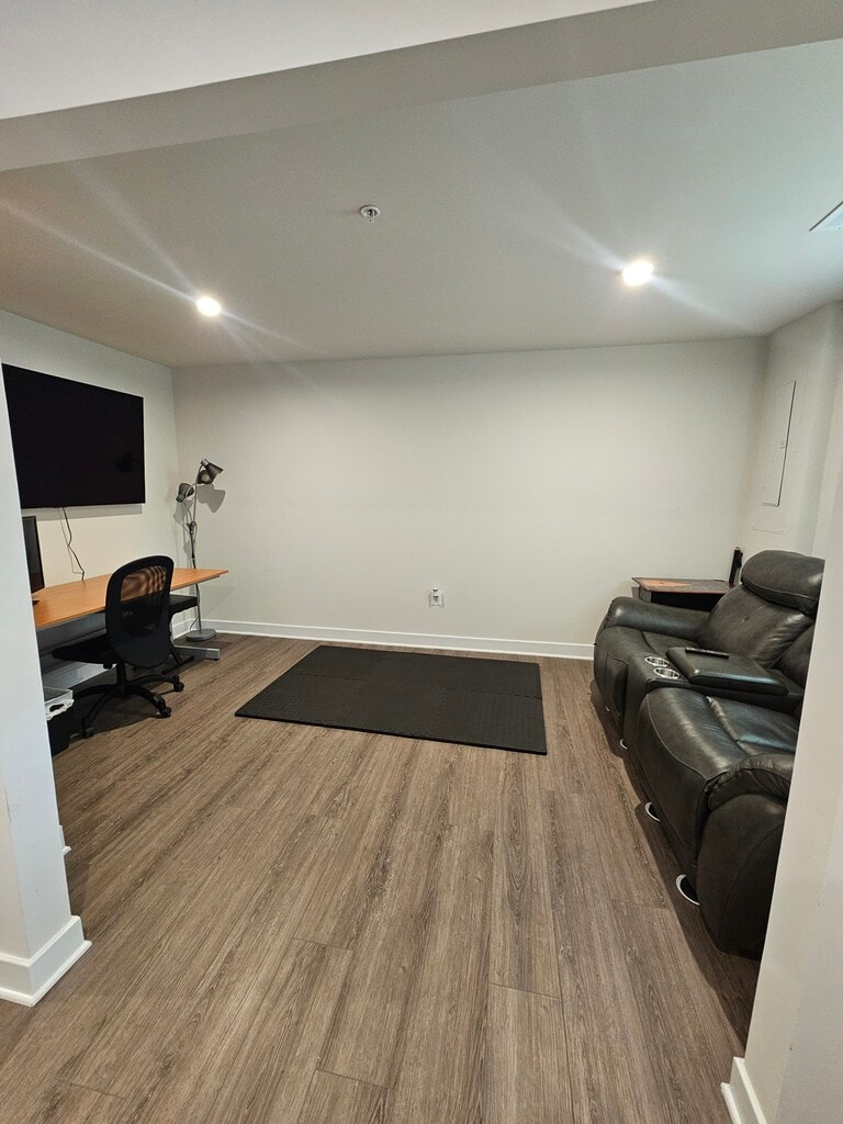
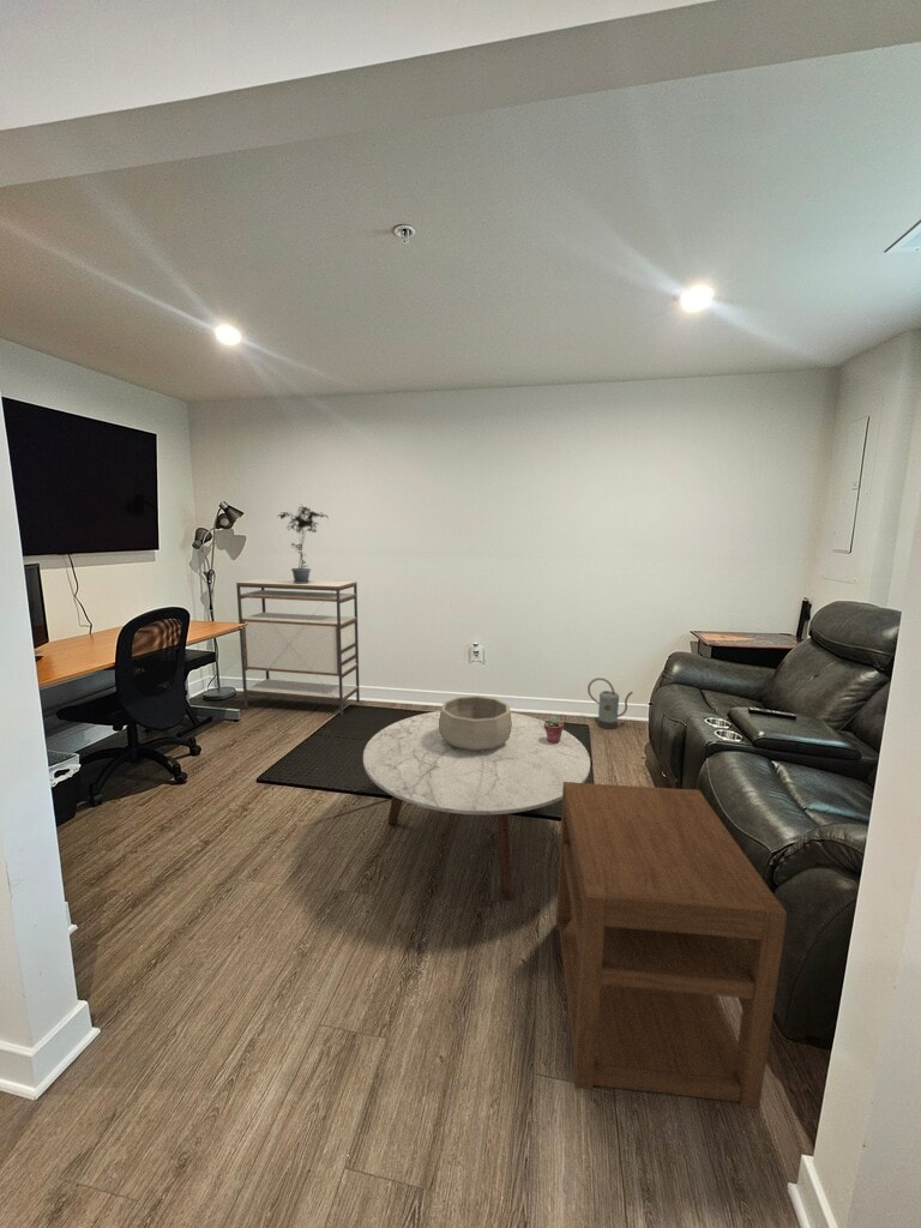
+ potted succulent (553, 728)
+ shelving unit (300, 644)
+ decorative bowl (475, 723)
+ coffee table (475, 793)
+ watering can (609, 702)
+ potted plant (301, 543)
+ nightstand (645, 919)
